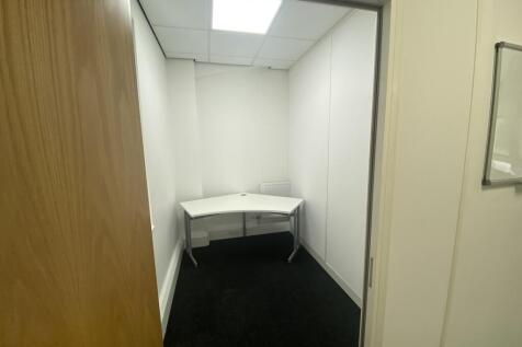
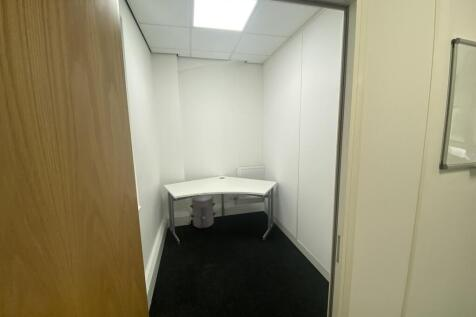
+ waste bin (202, 208)
